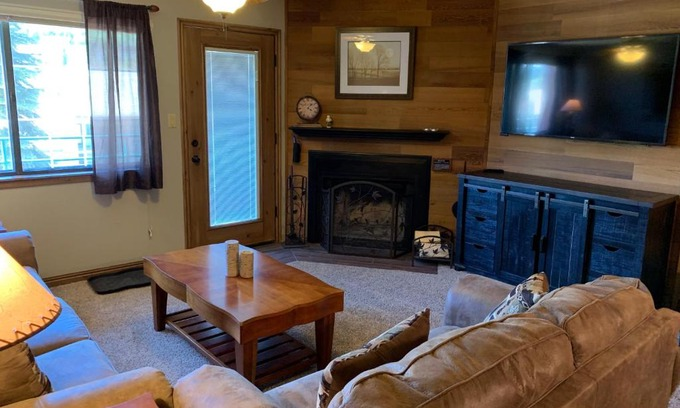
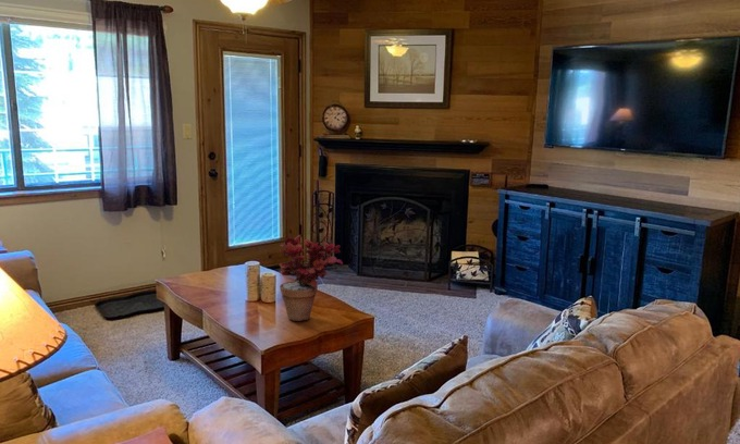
+ potted plant (305, 278)
